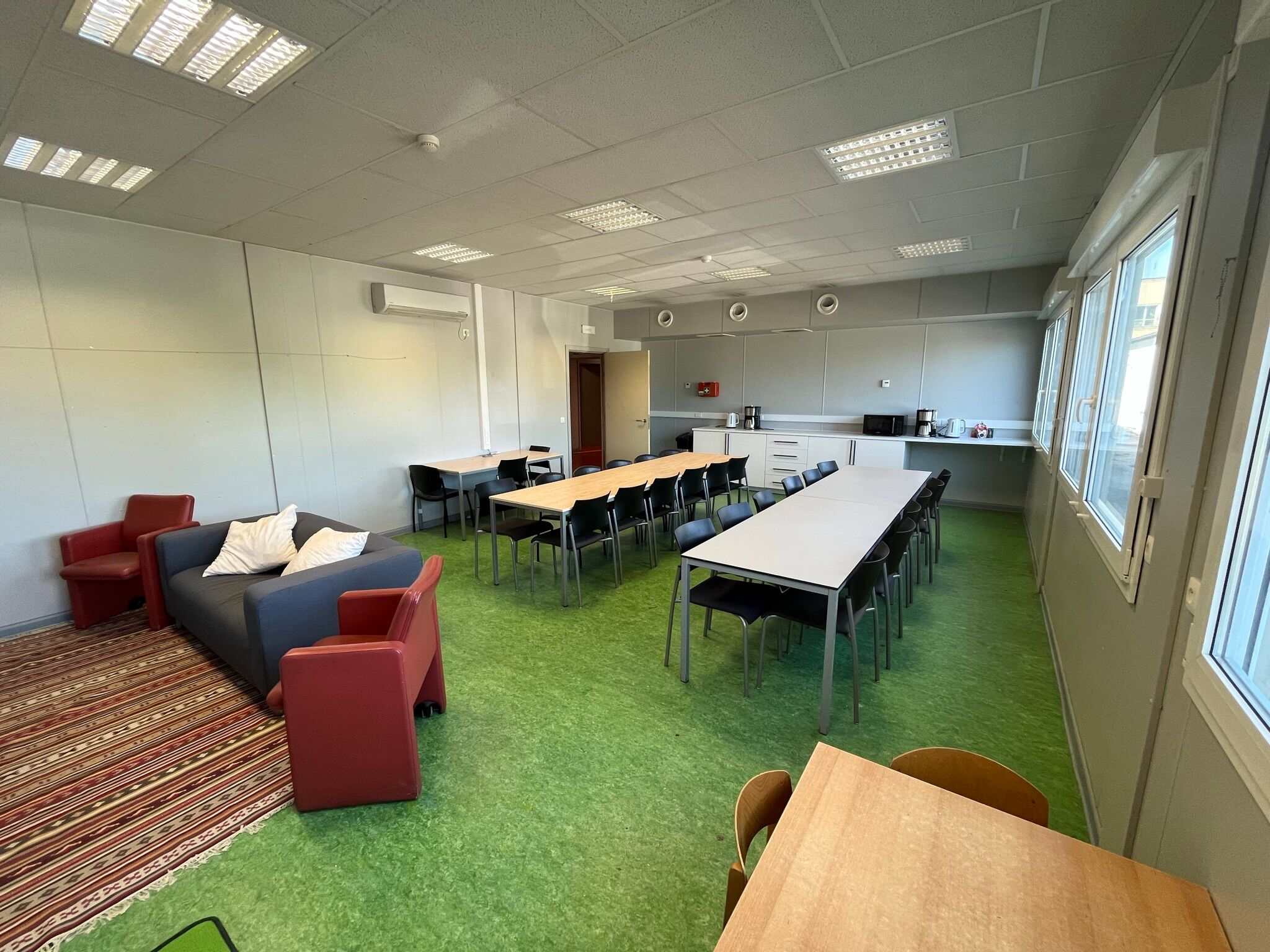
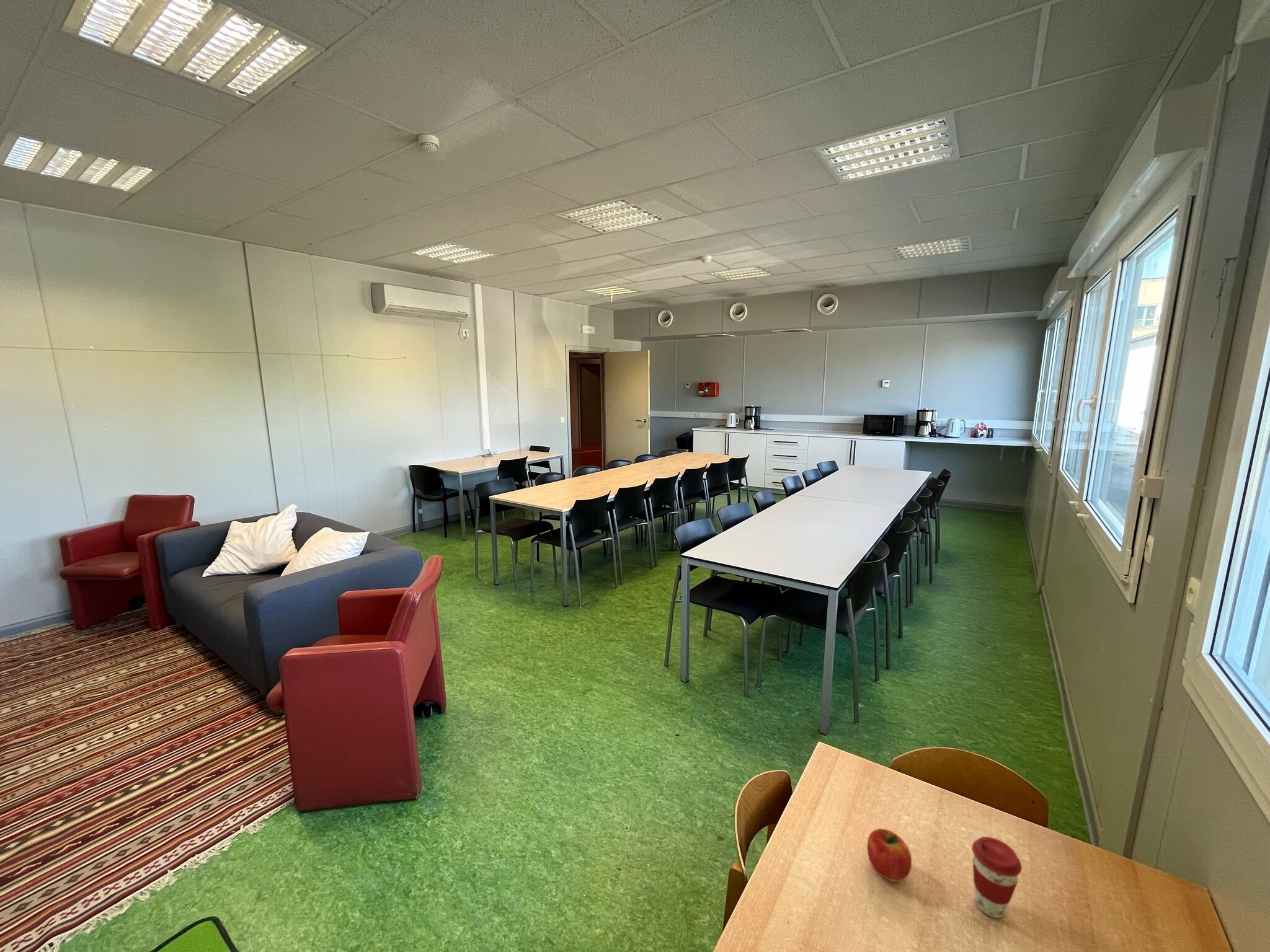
+ fruit (889, 852)
+ coffee cup (993, 878)
